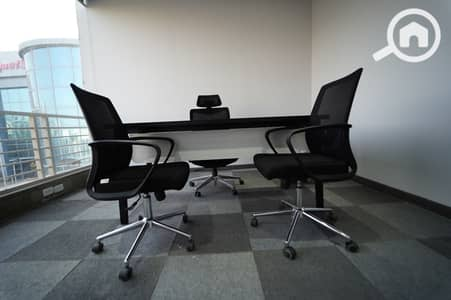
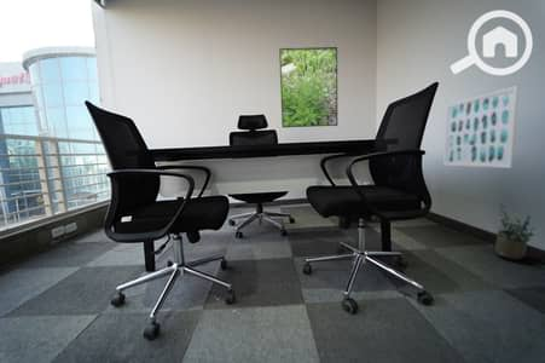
+ wall art (474, 132)
+ potted plant (511, 232)
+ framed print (308, 87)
